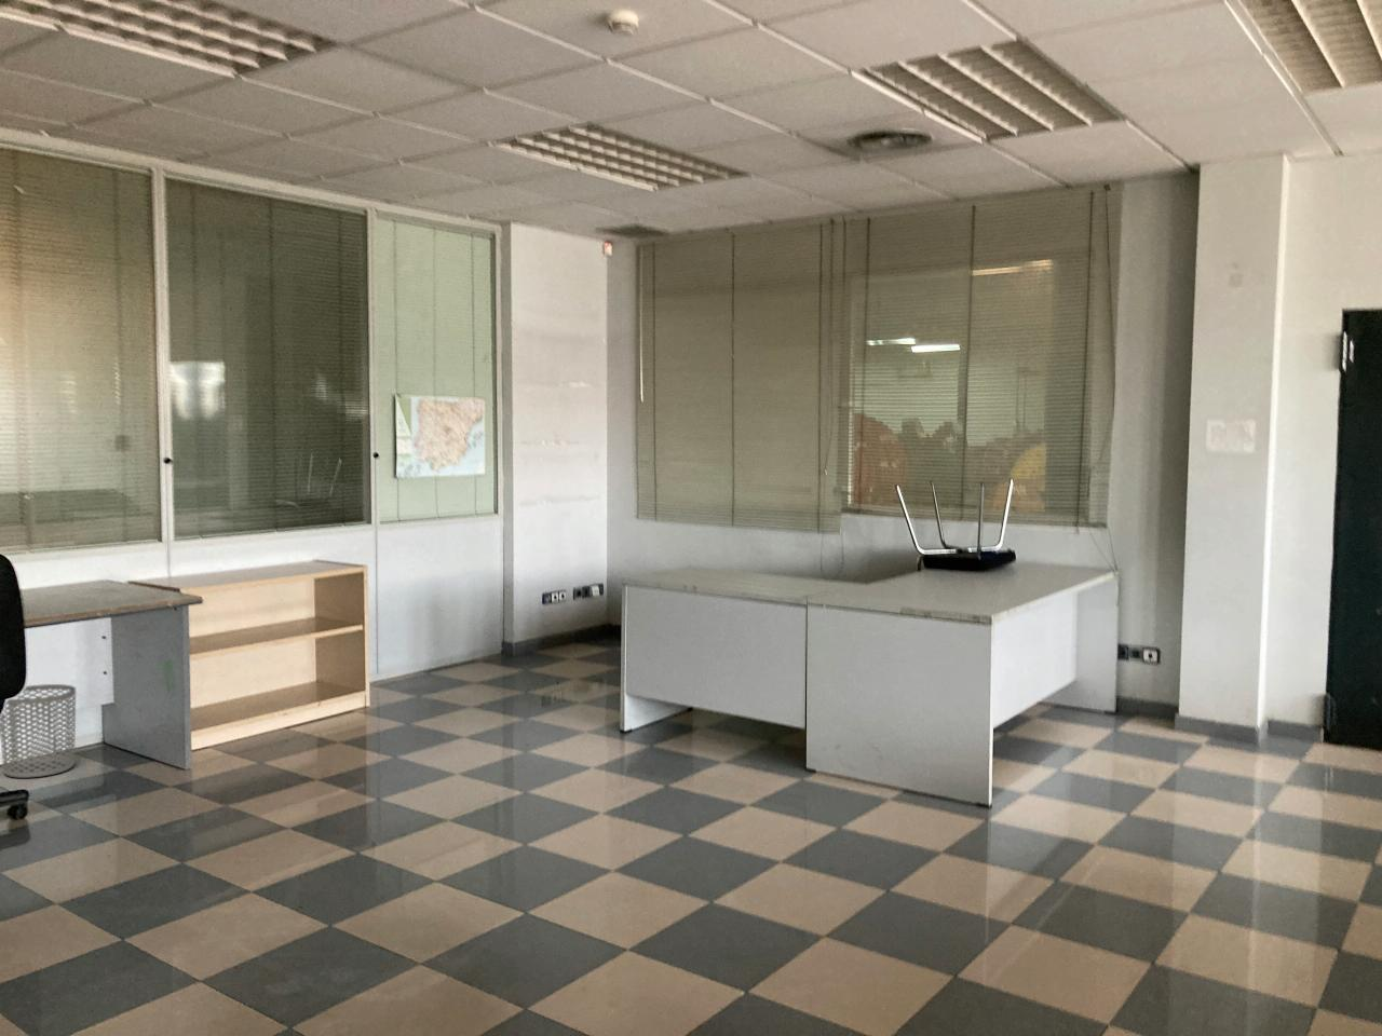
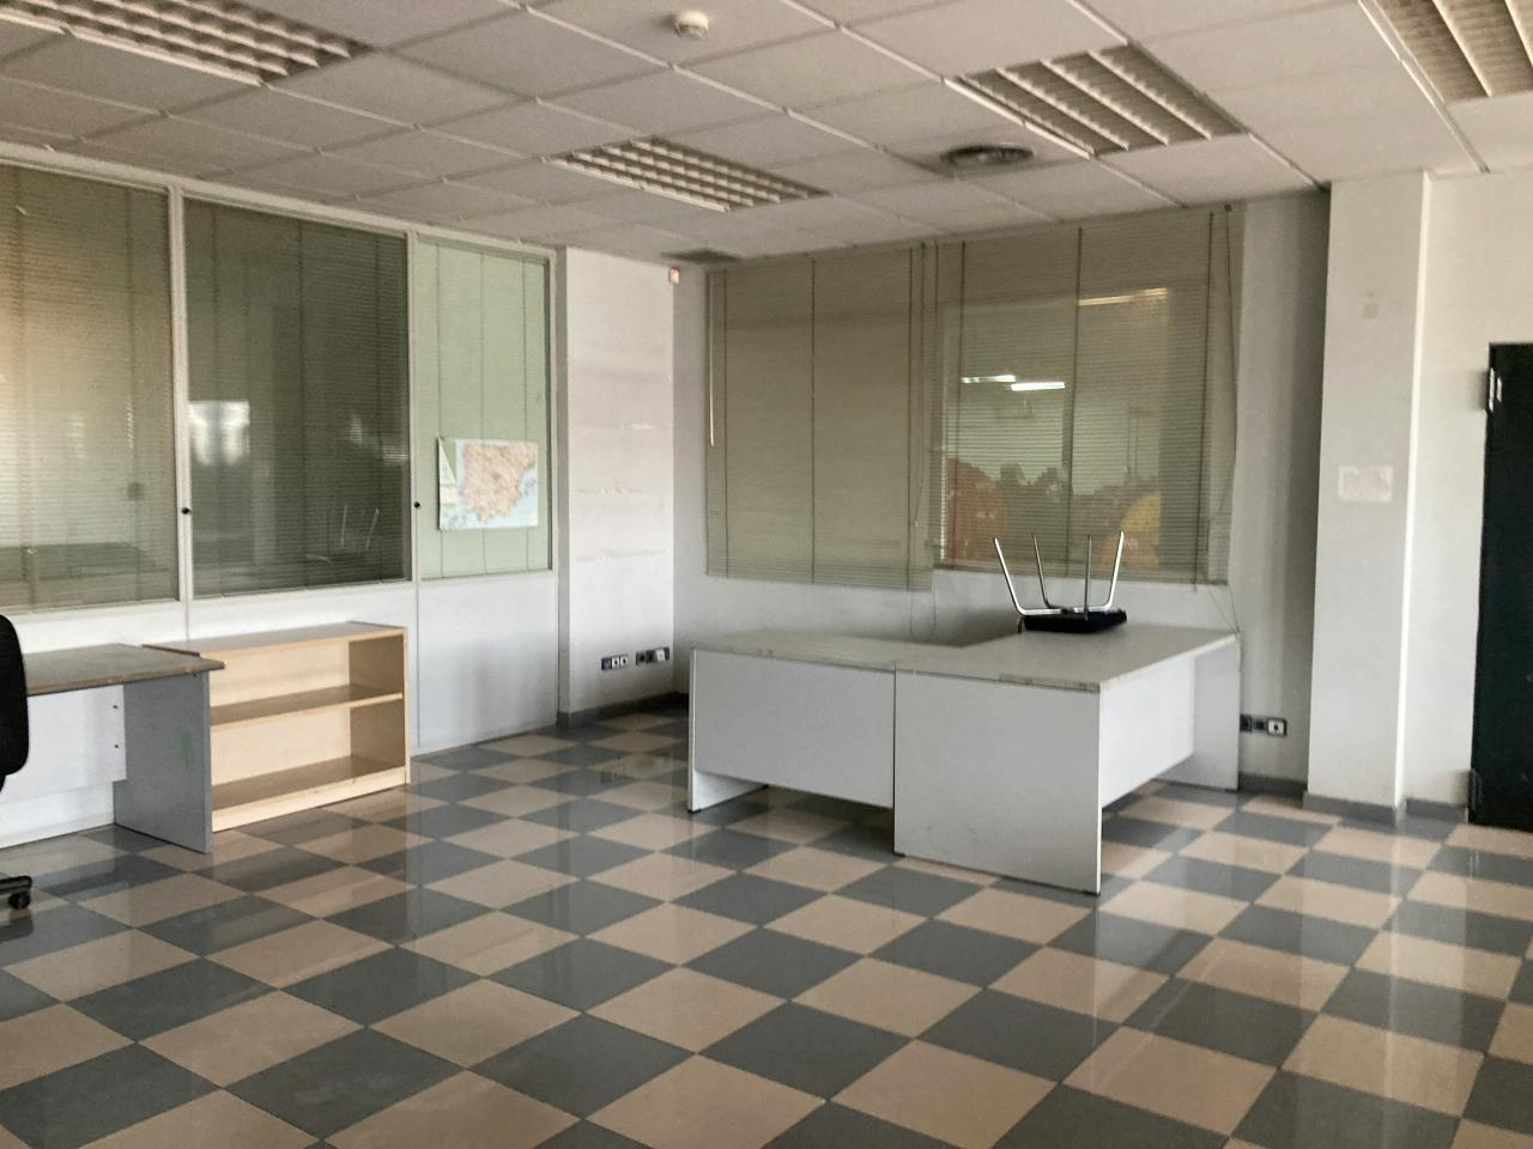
- waste bin (38, 730)
